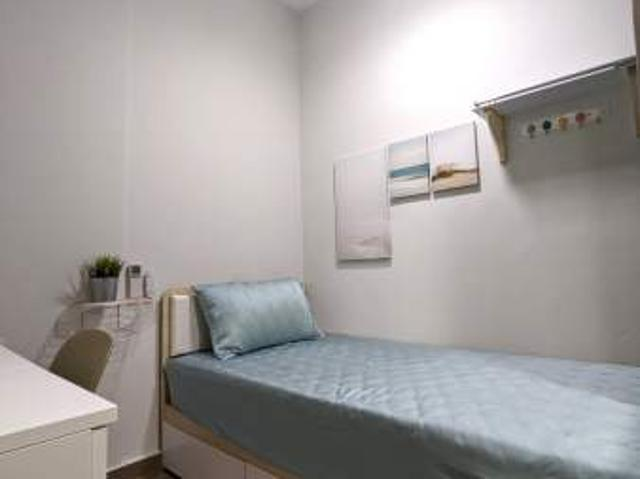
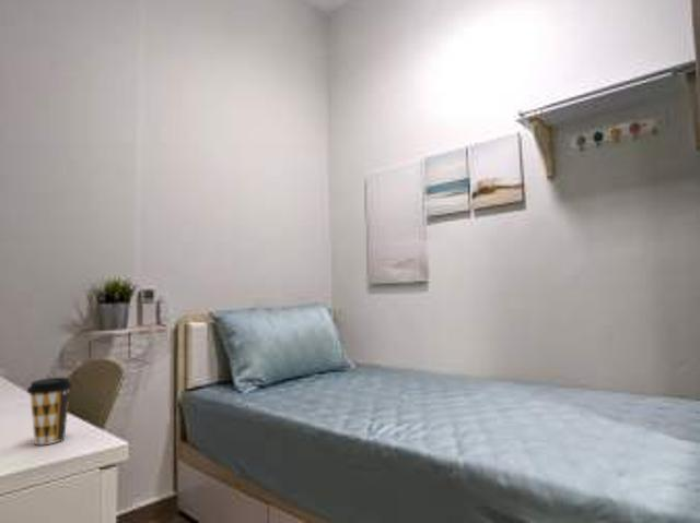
+ coffee cup (49, 409)
